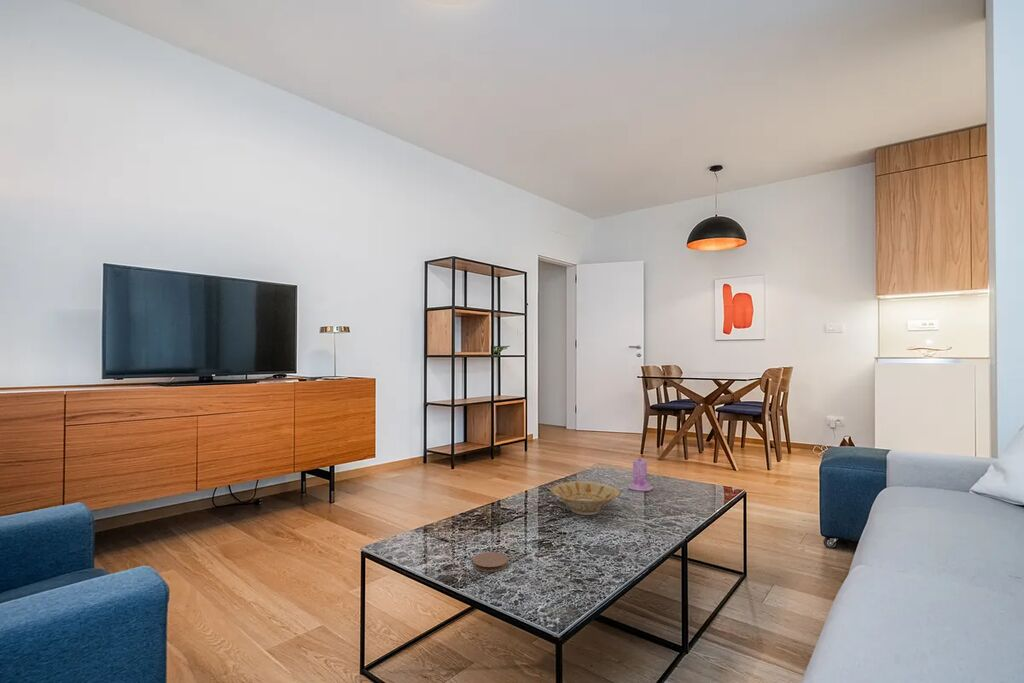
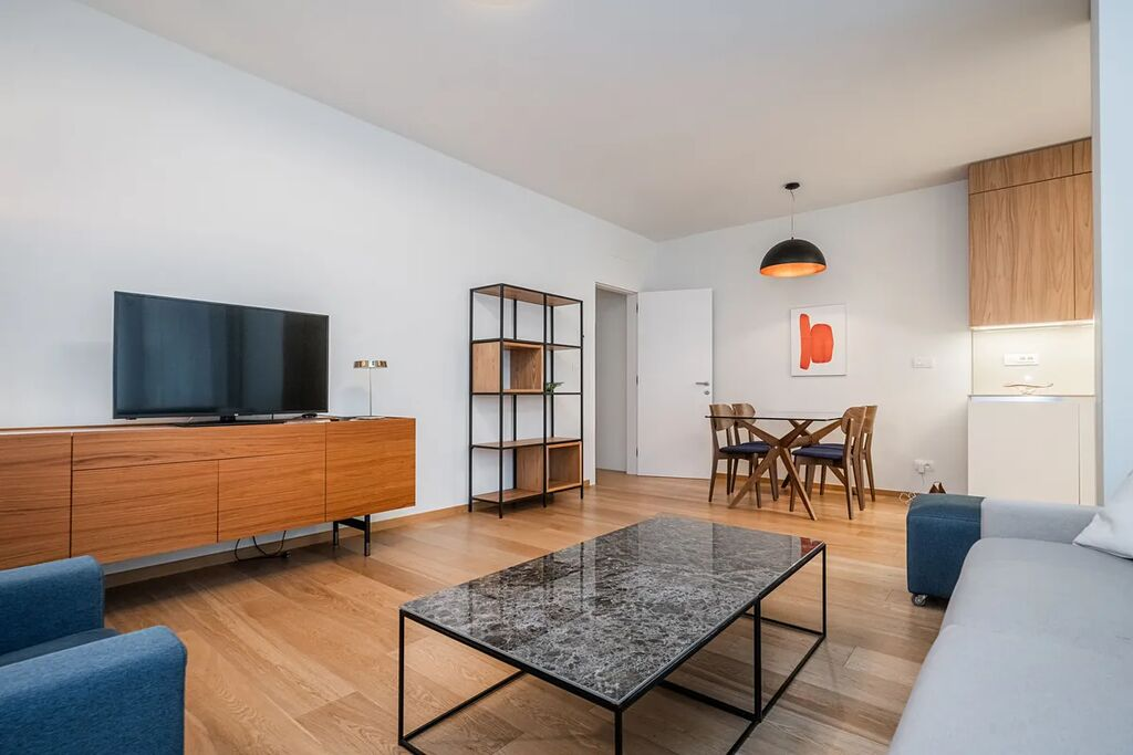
- coaster (490, 561)
- candle (640, 471)
- bowl (585, 500)
